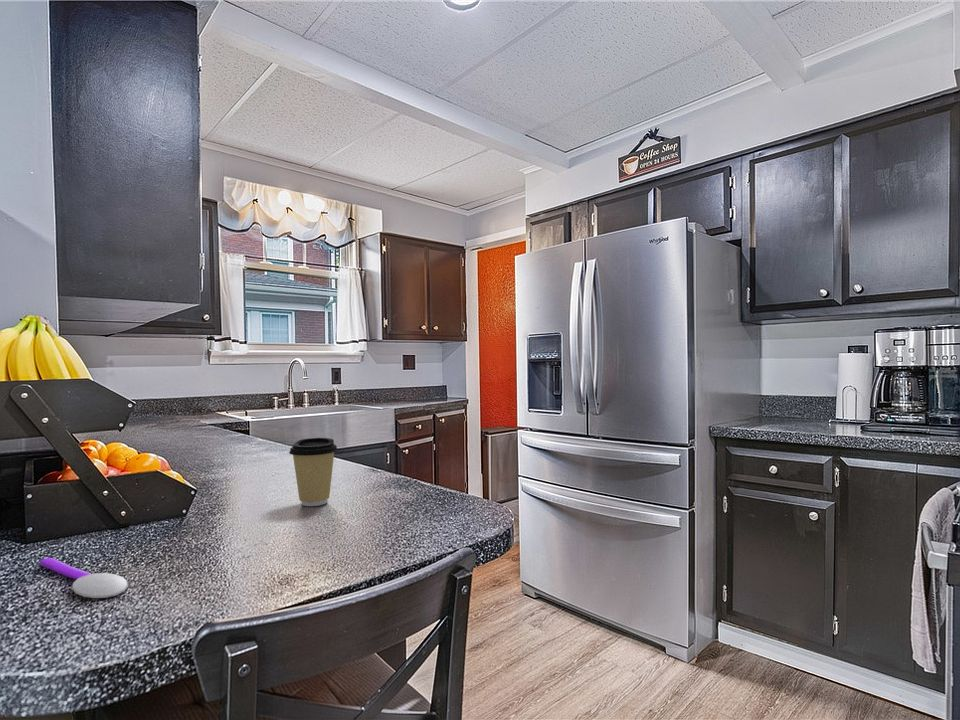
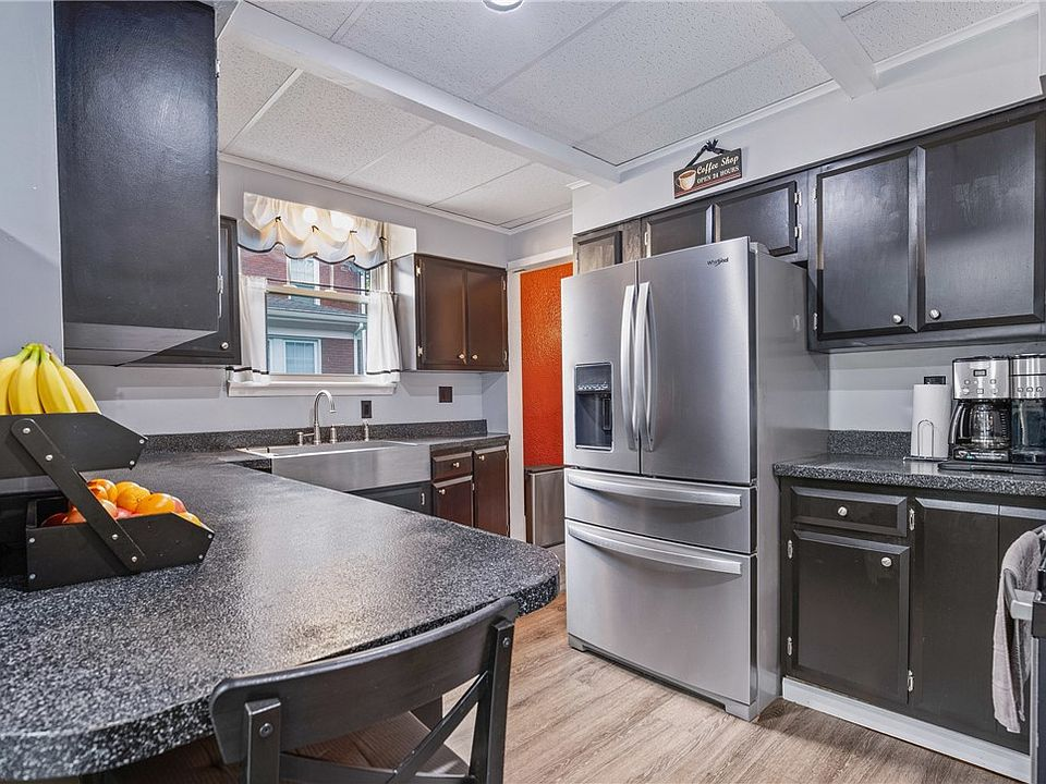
- coffee cup (314, 471)
- spoon (77, 573)
